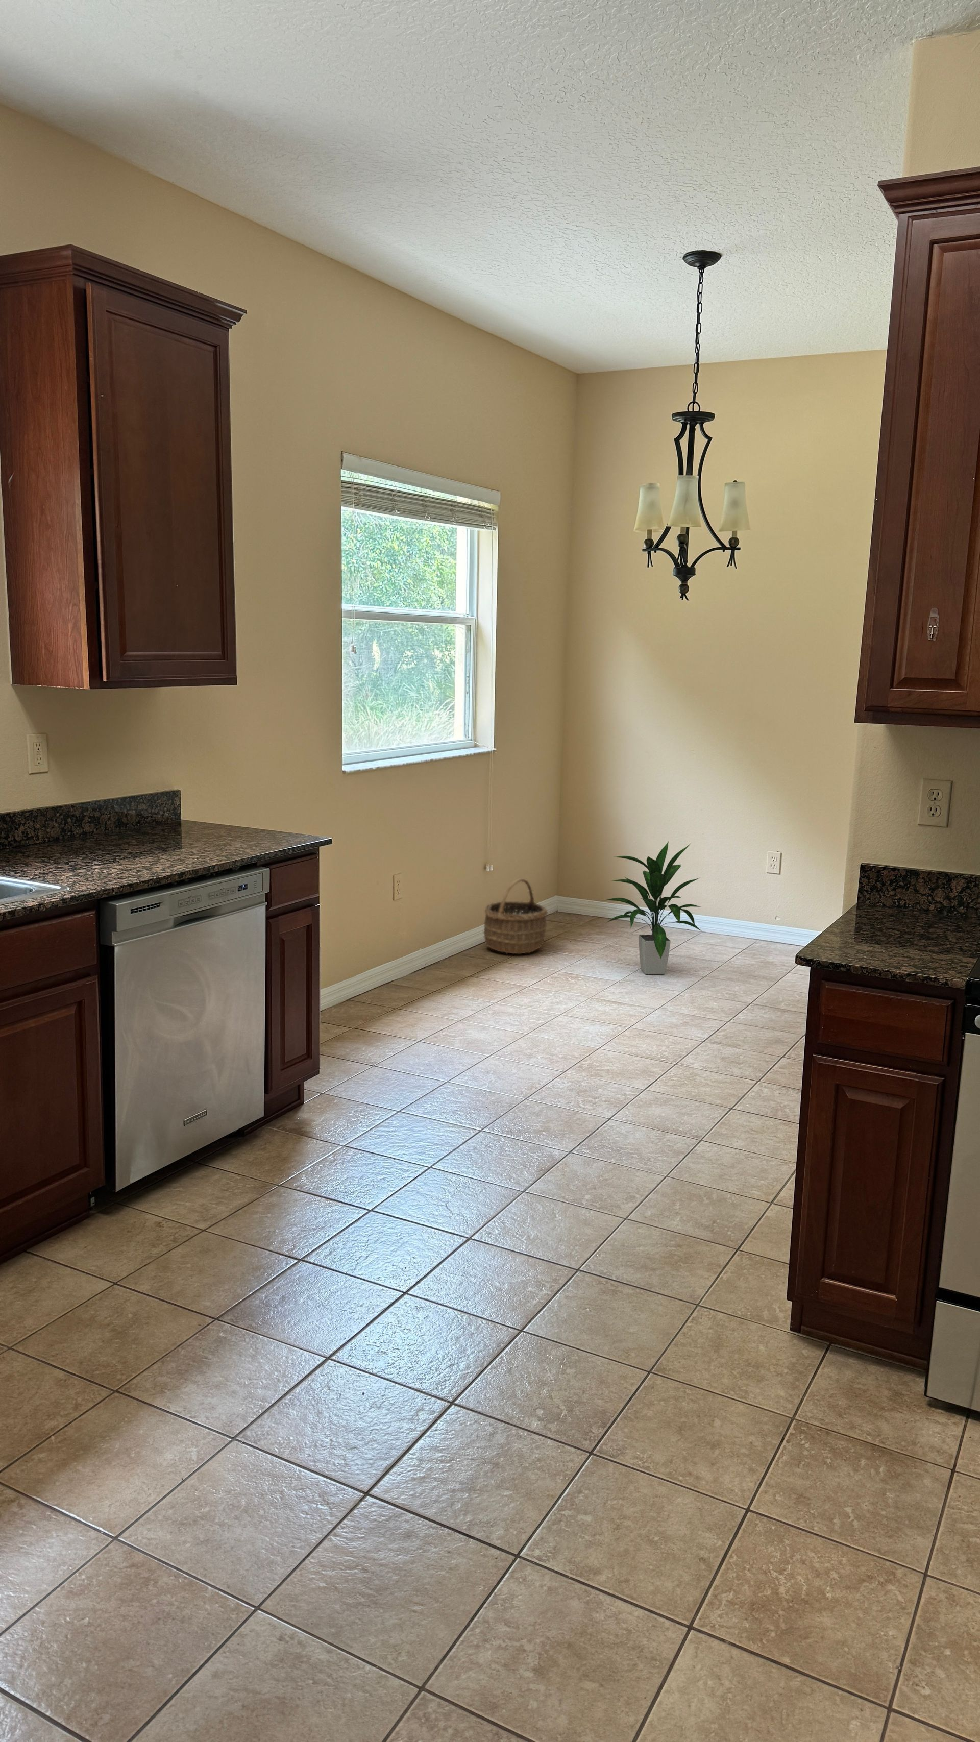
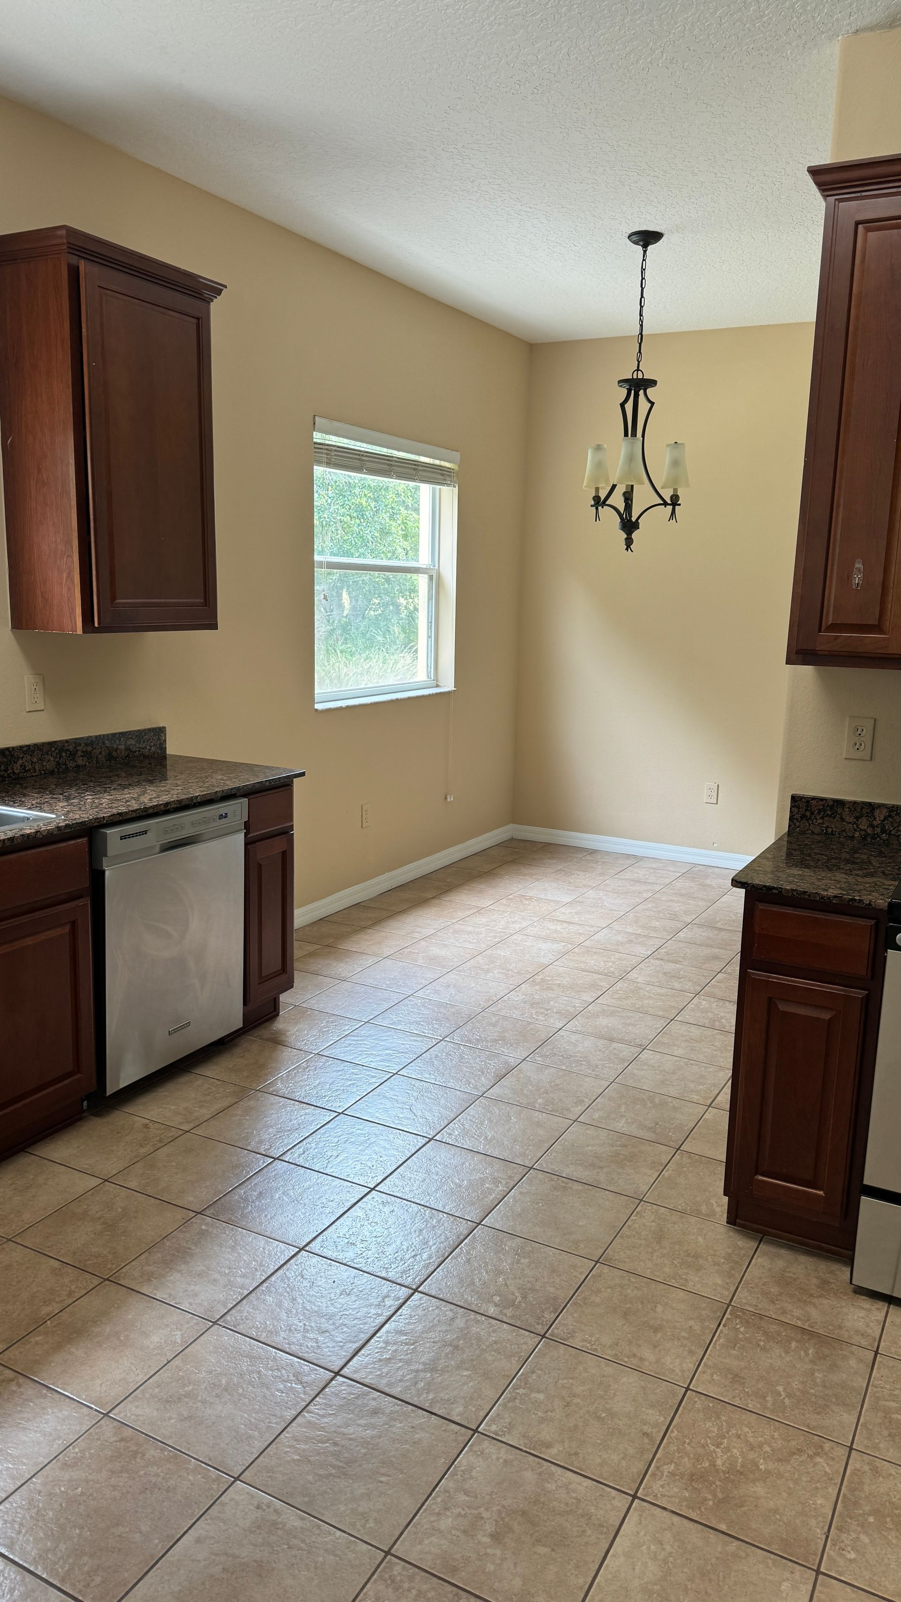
- wicker basket (516, 914)
- indoor plant (655, 908)
